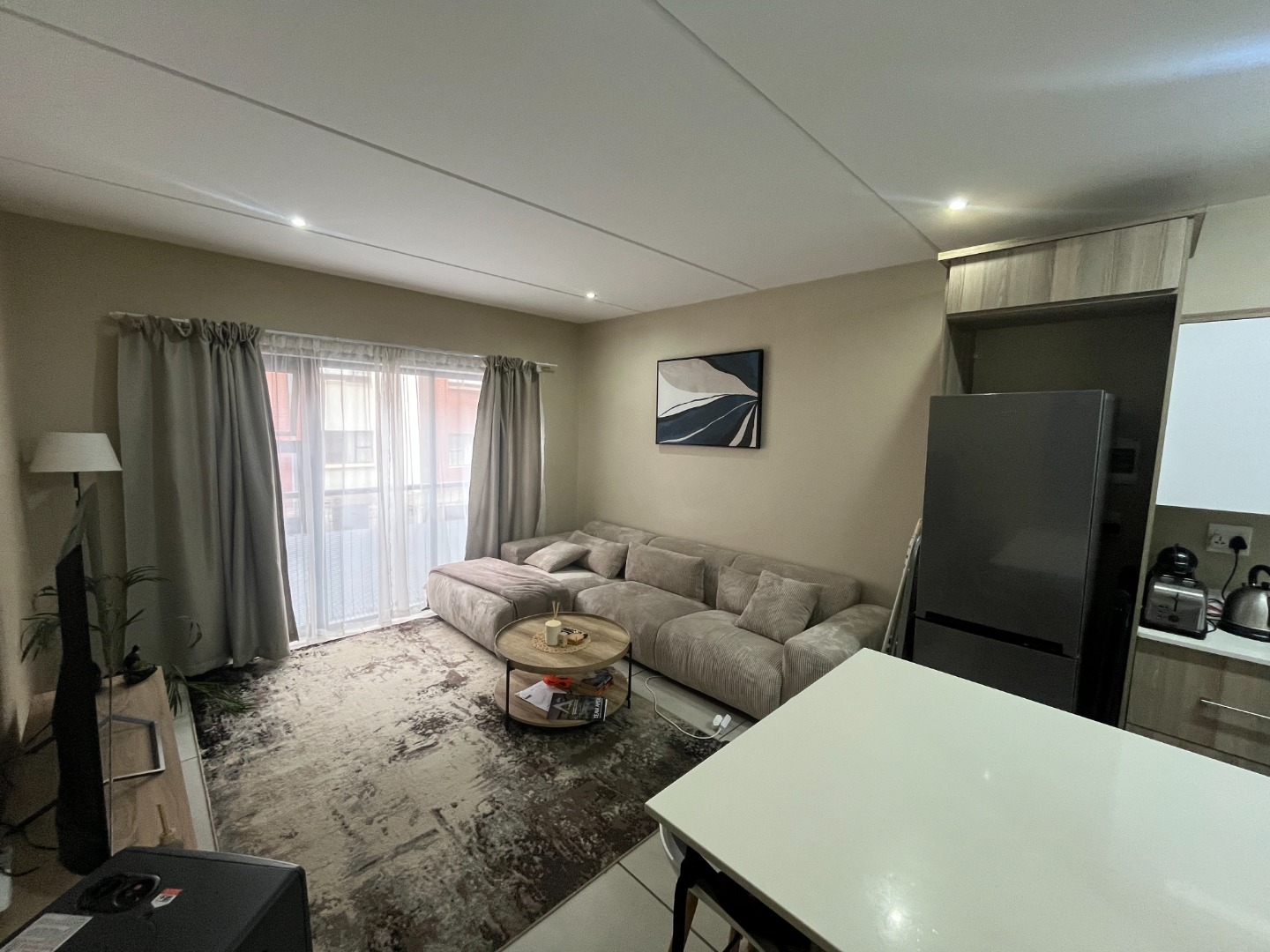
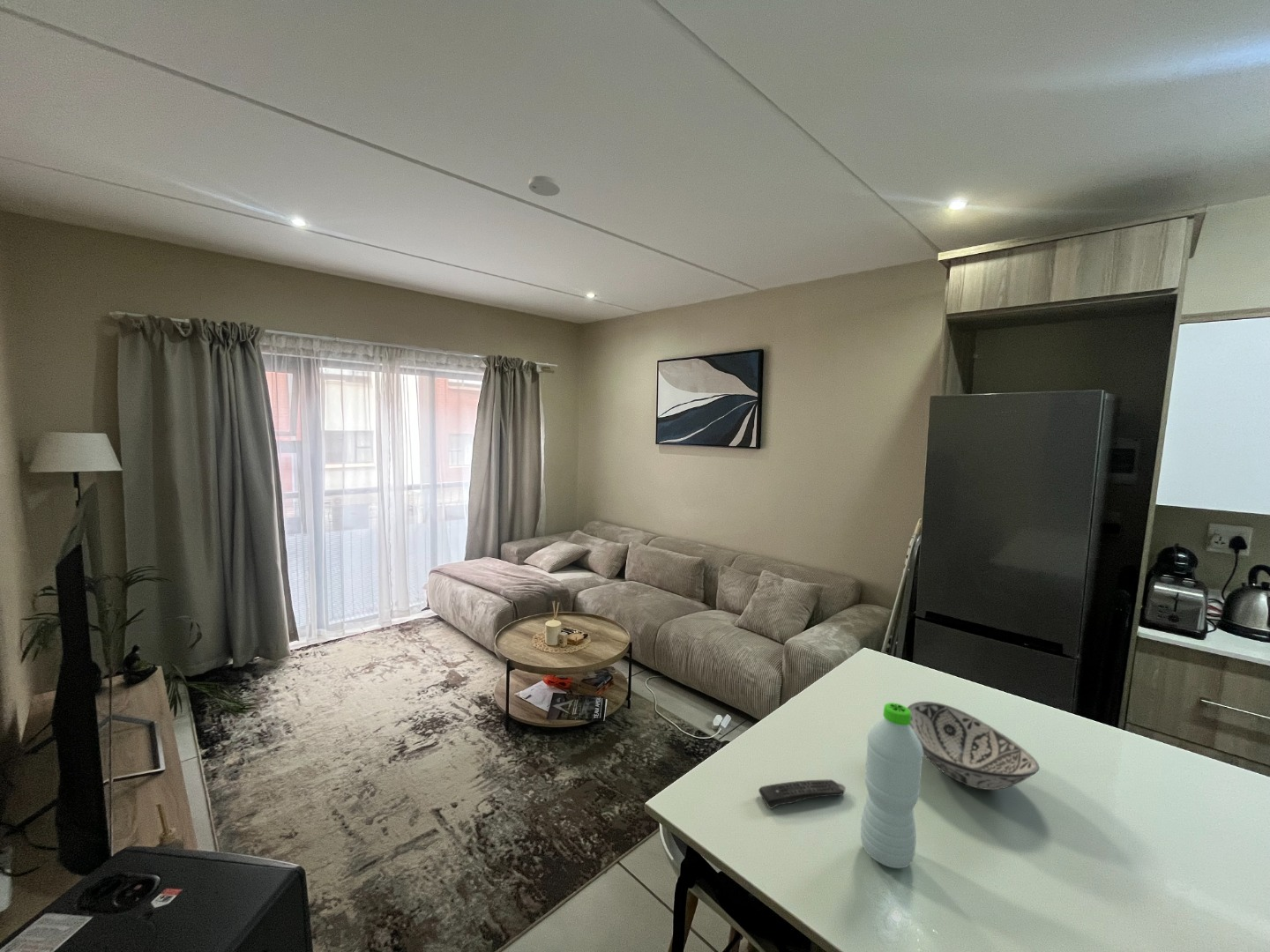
+ decorative bowl (964, 753)
+ remote control (803, 791)
+ water bottle (892, 782)
+ smoke detector (544, 186)
